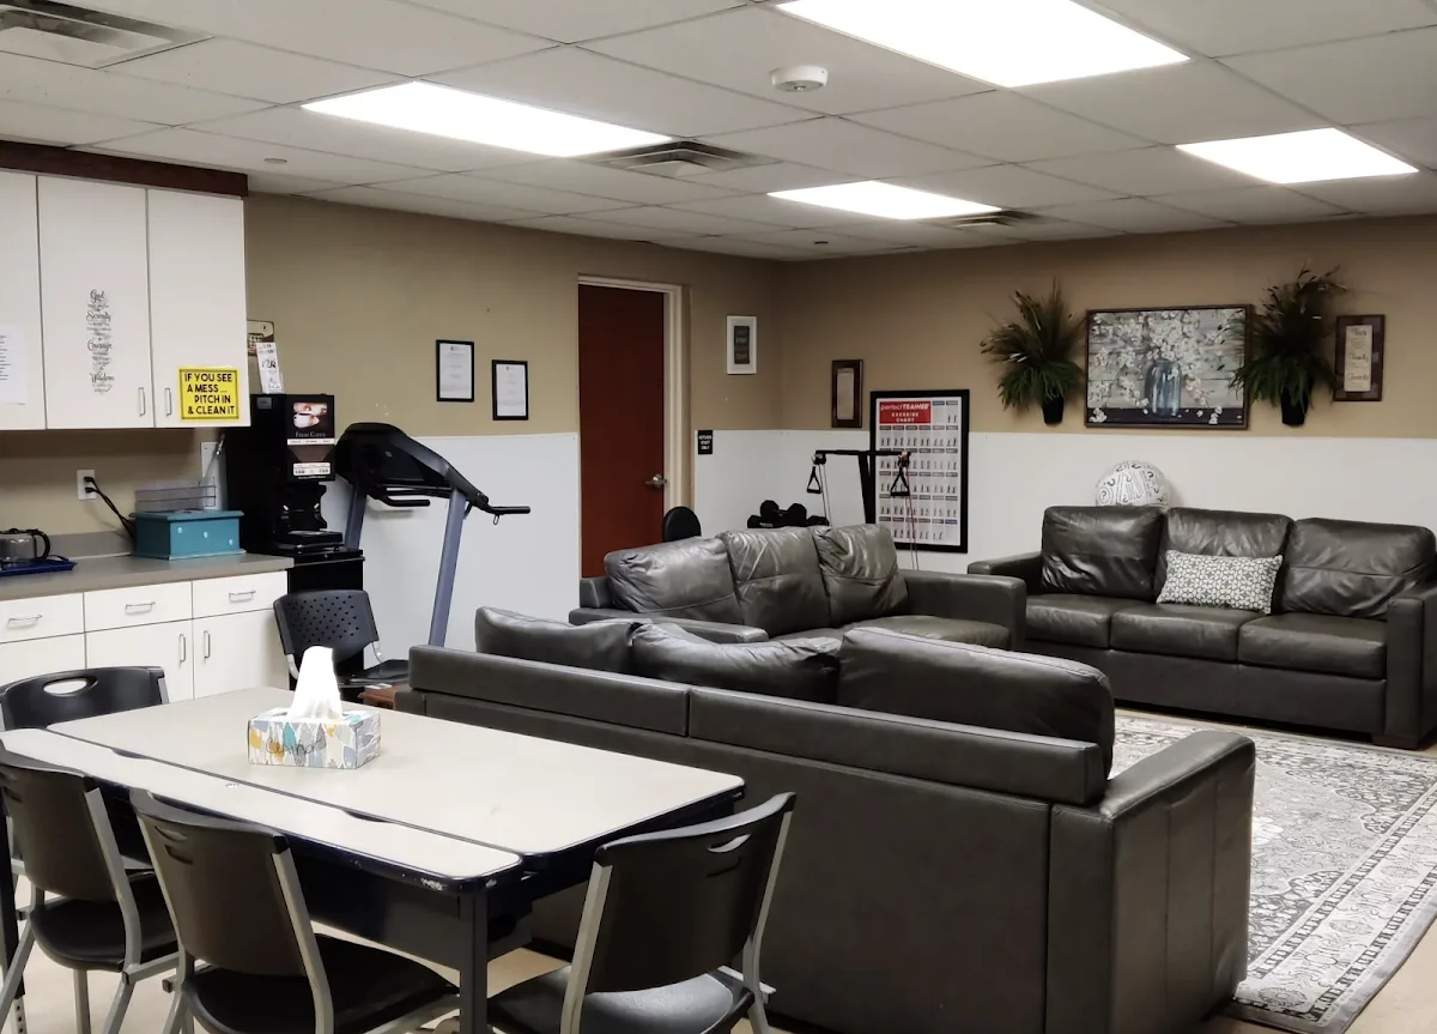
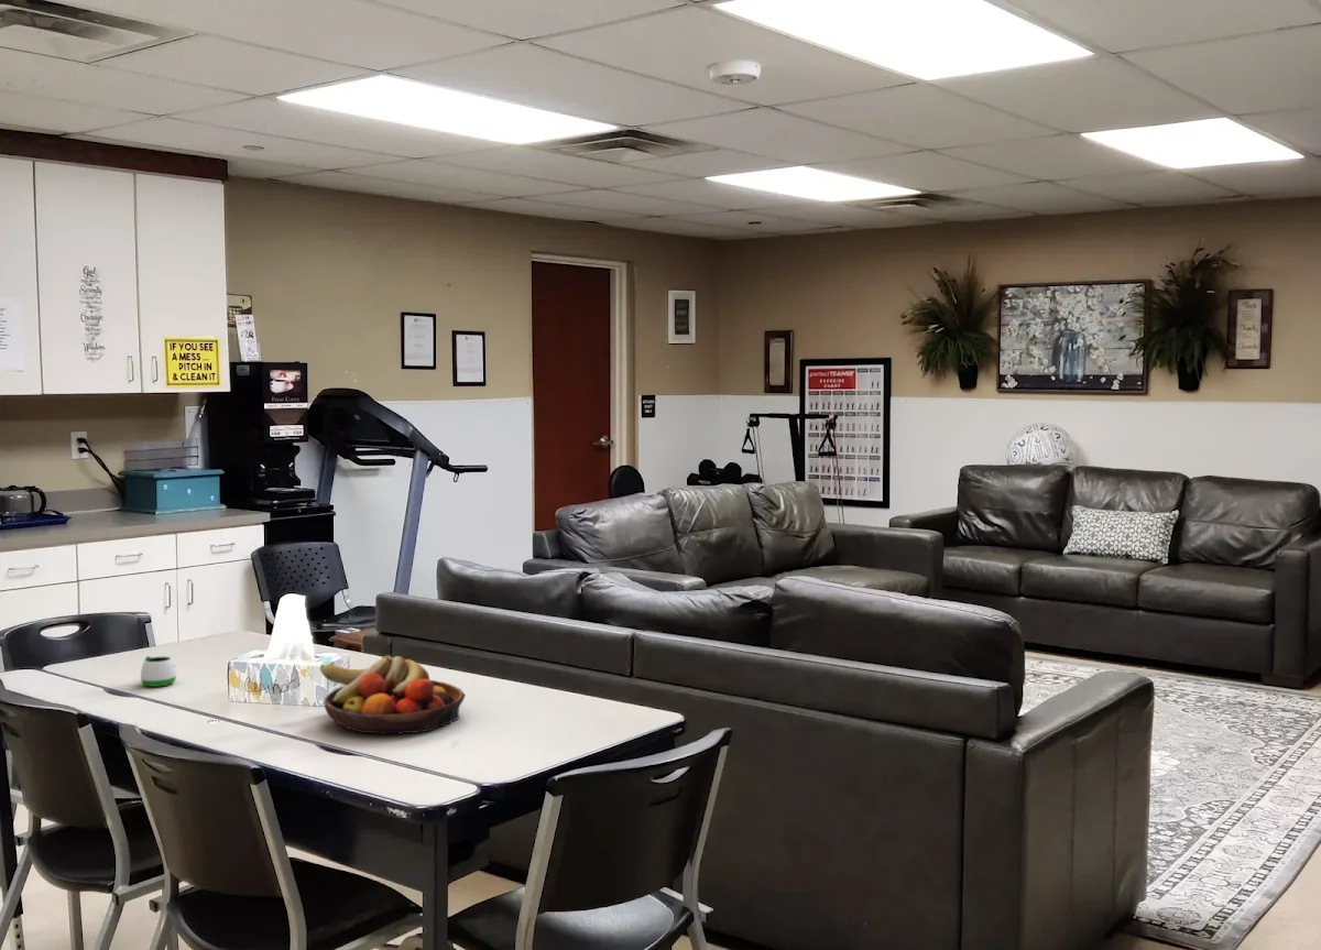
+ fruit bowl (393, 690)
+ mug (154, 669)
